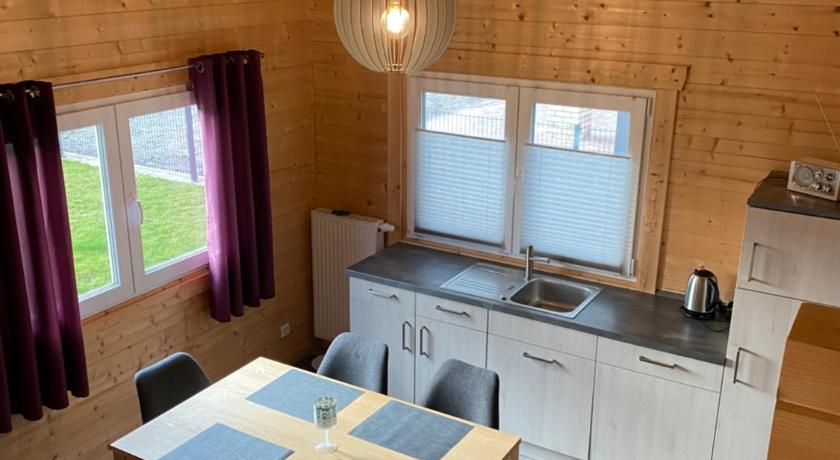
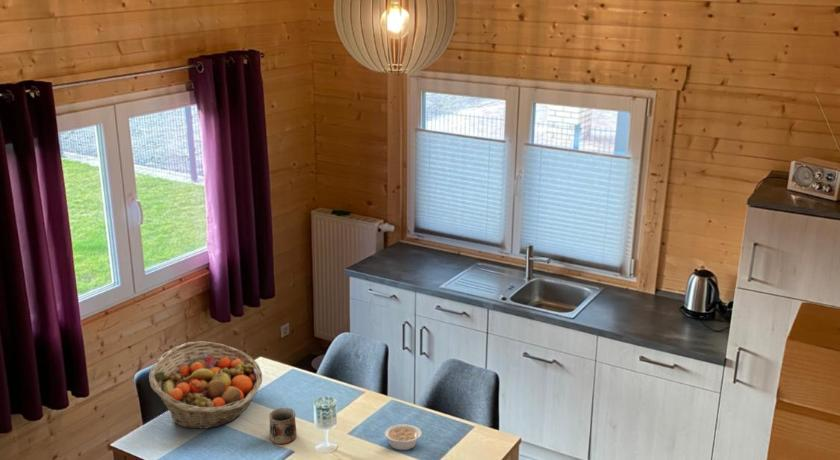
+ legume (404, 437)
+ fruit basket (207, 383)
+ mug (281, 424)
